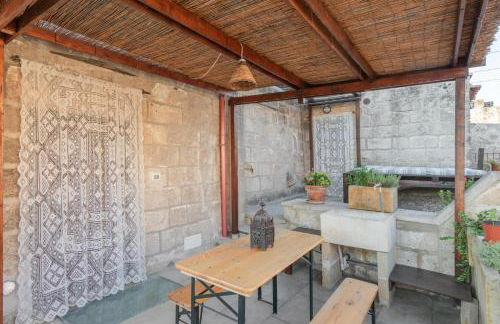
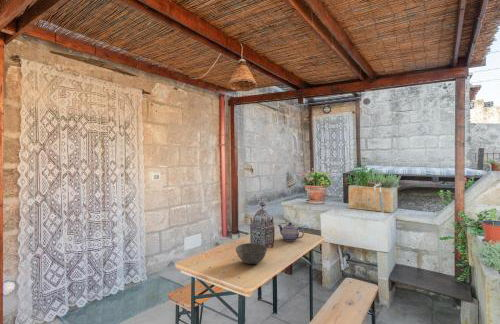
+ teapot (290, 230)
+ bowl (251, 254)
